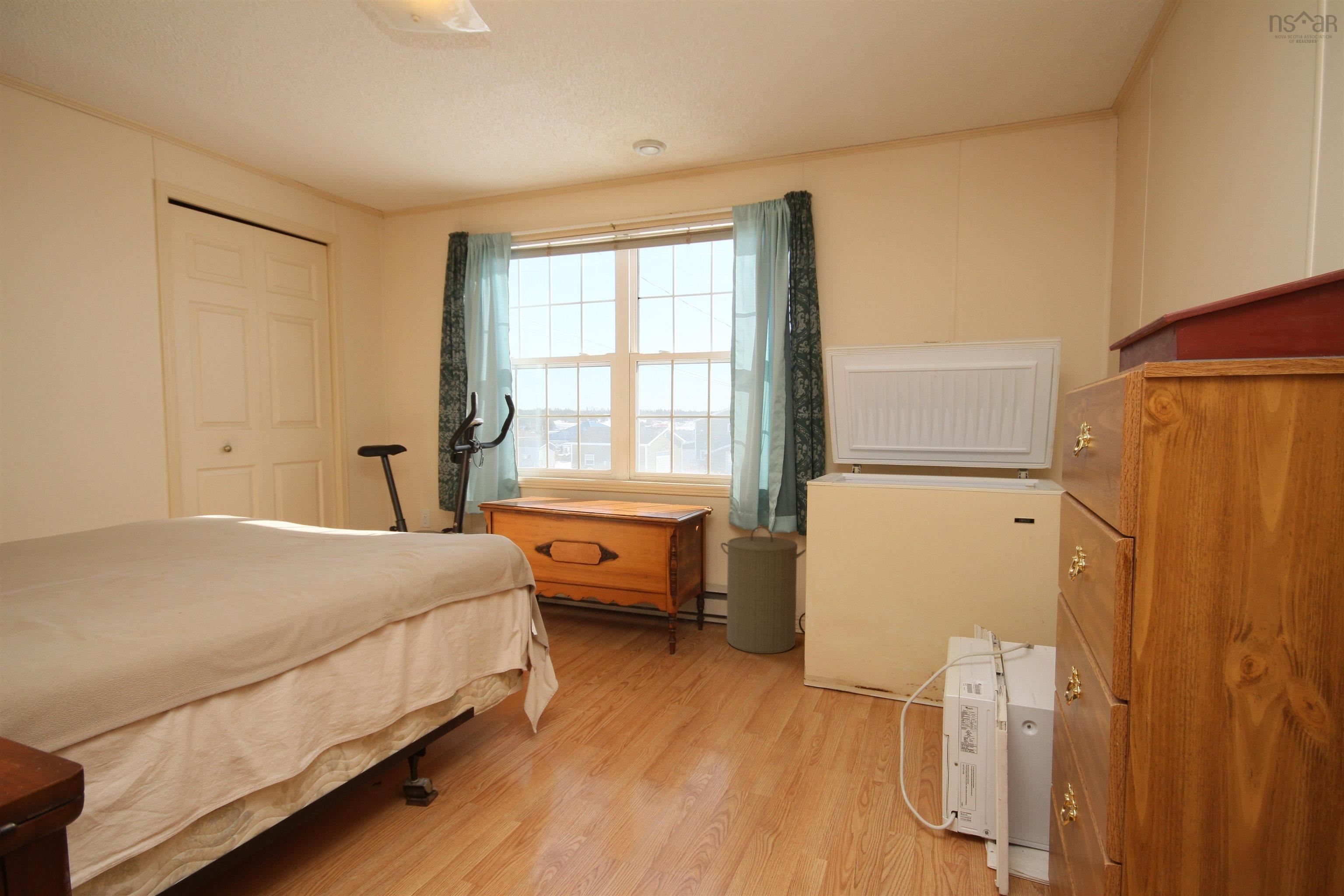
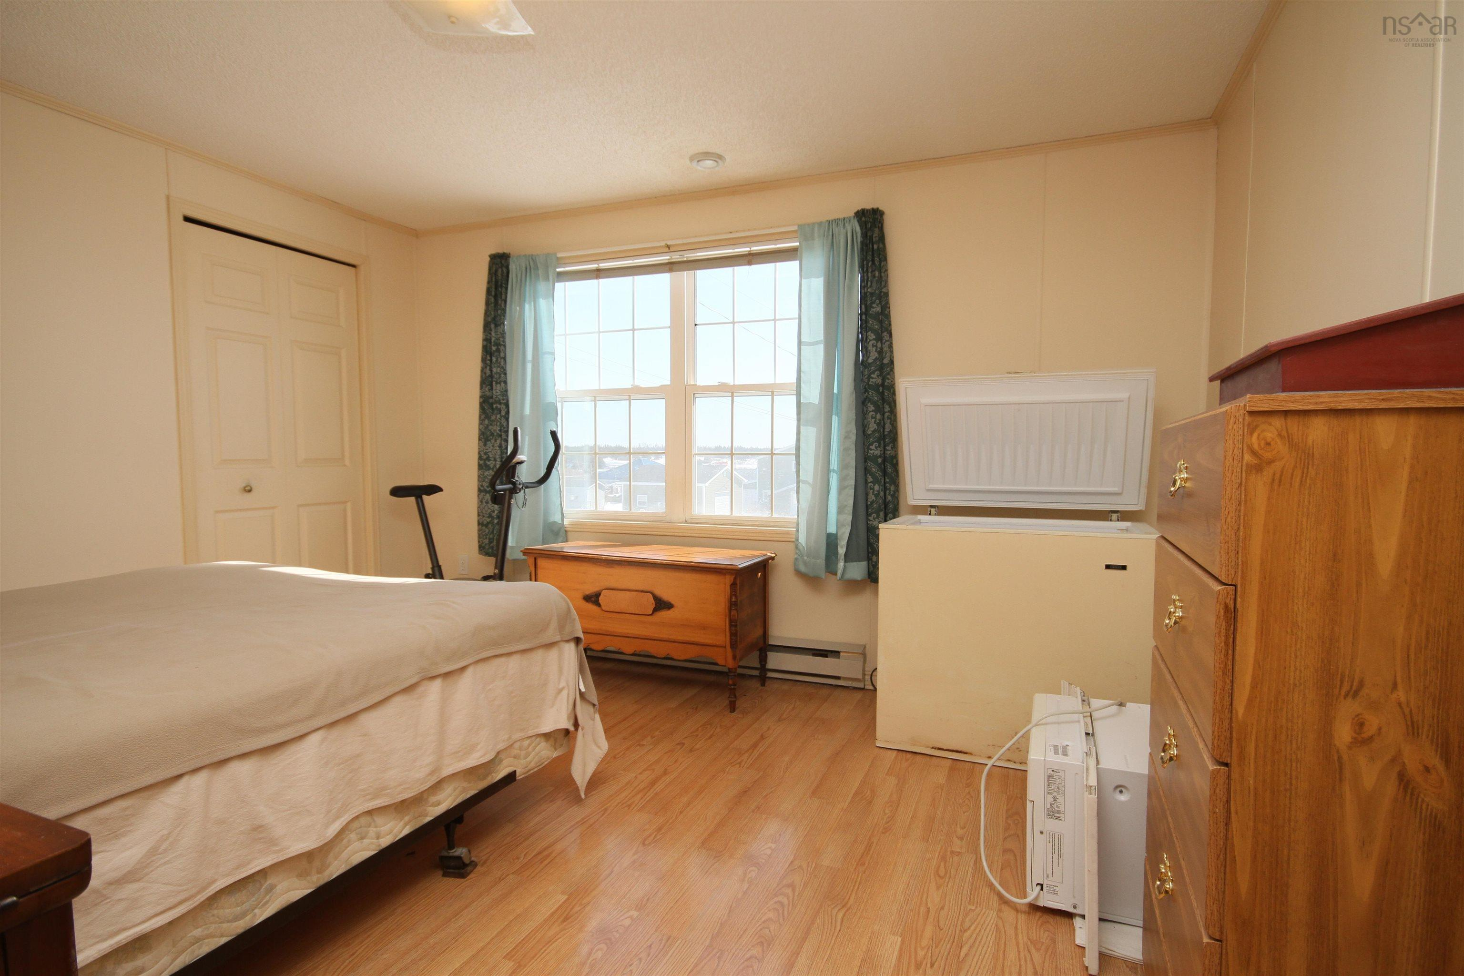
- laundry hamper (762, 584)
